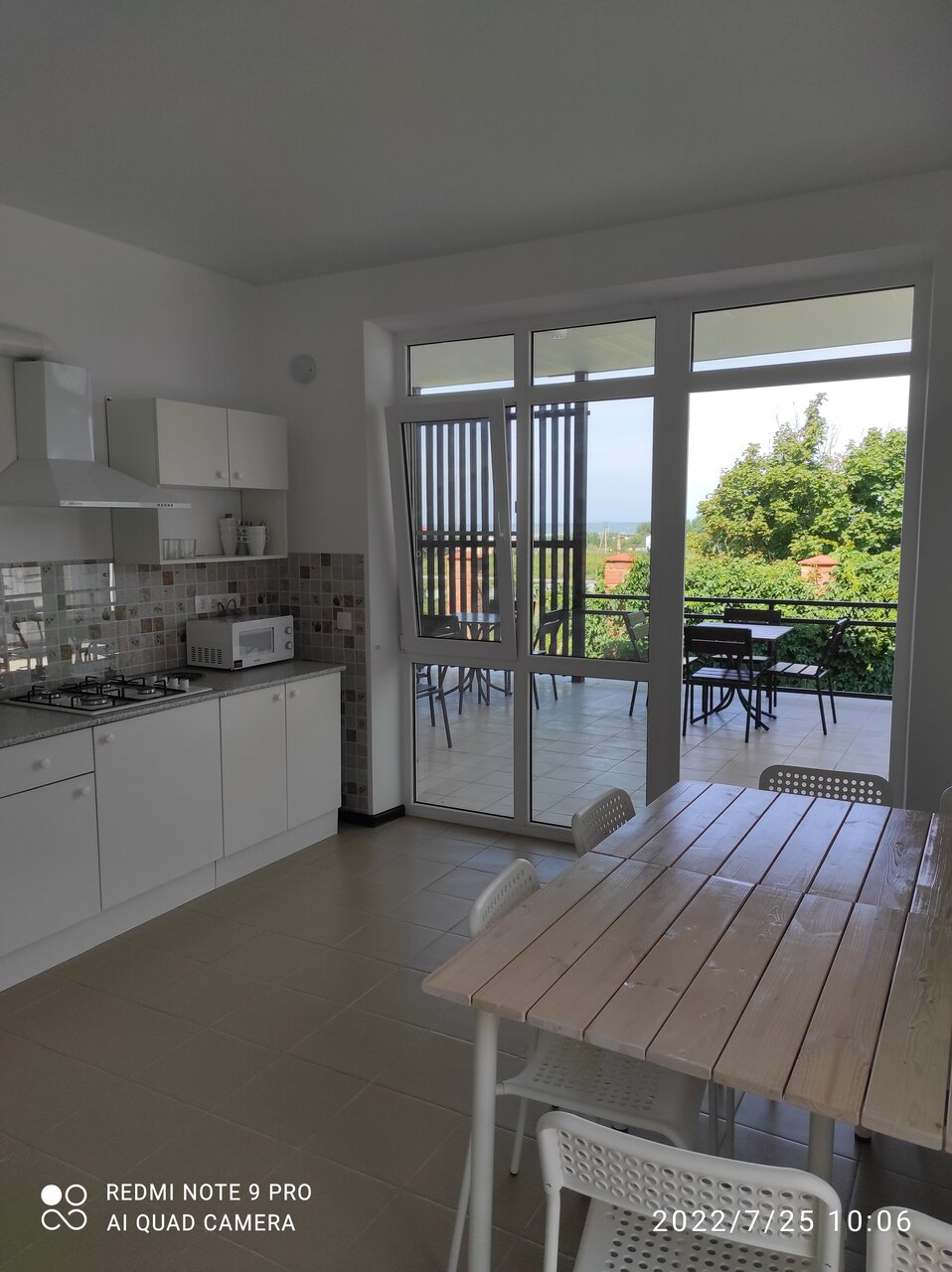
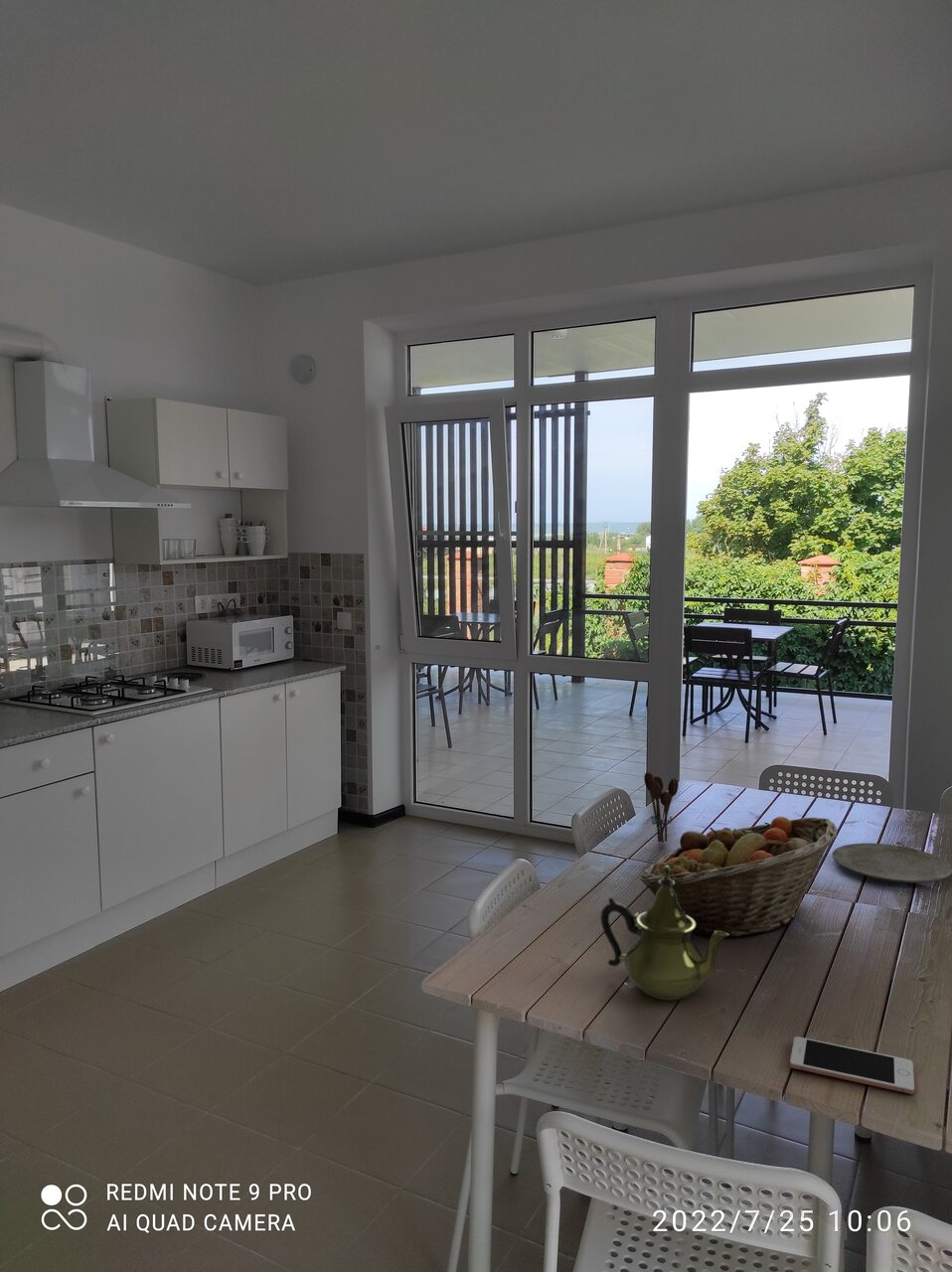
+ utensil holder (659, 807)
+ cell phone (851, 1063)
+ fruit basket (738, 866)
+ plate (890, 864)
+ teapot (662, 926)
